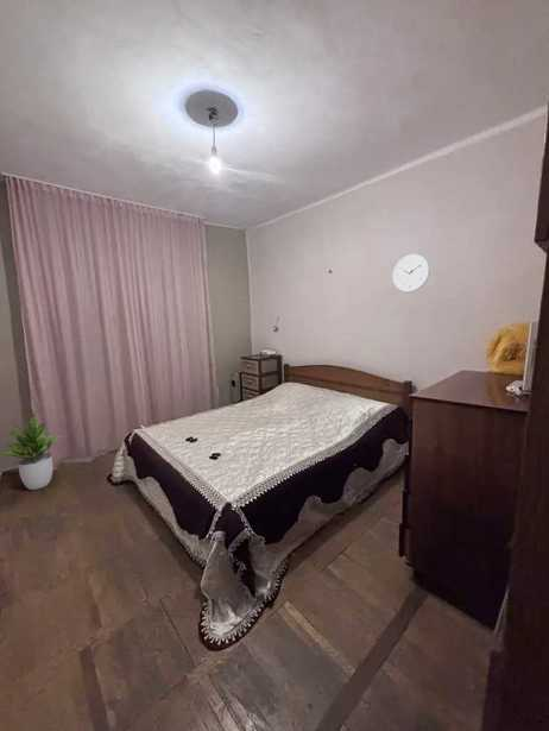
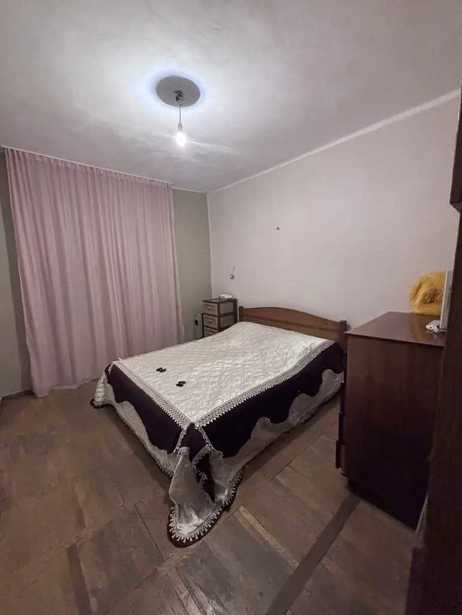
- potted plant (32, 450)
- wall clock (409, 273)
